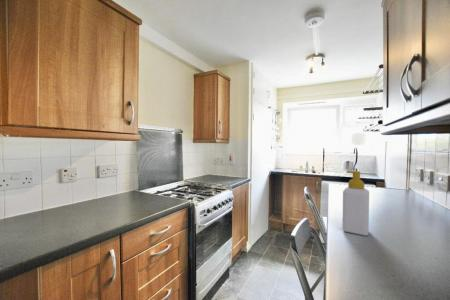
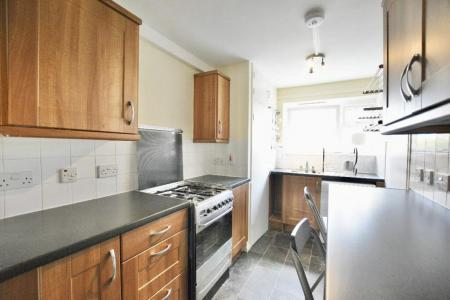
- soap bottle (355, 201)
